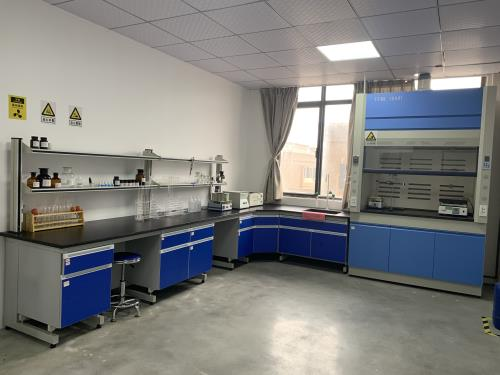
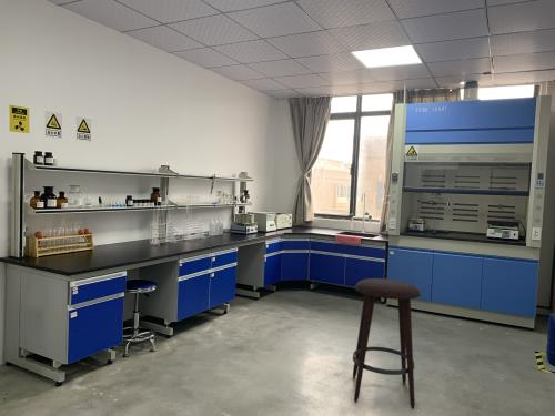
+ stool (384, 347)
